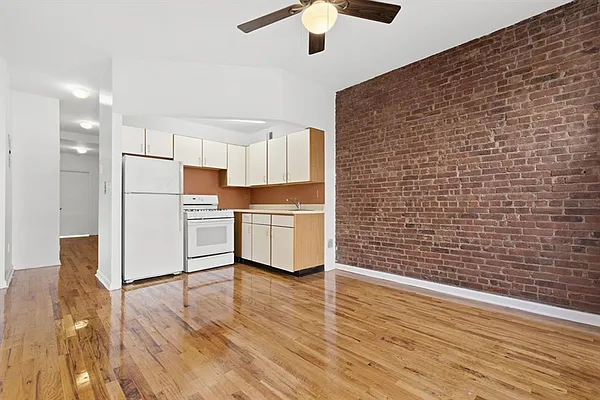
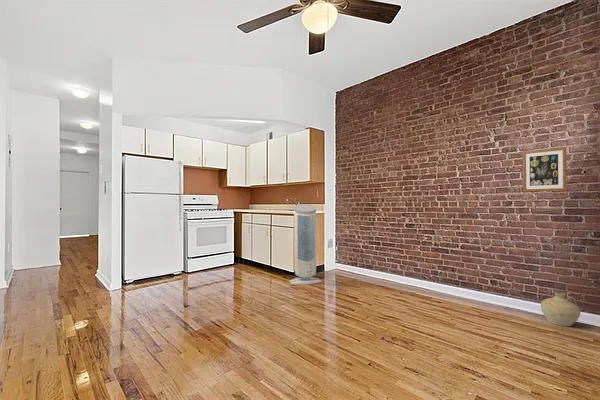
+ ceramic jug (559, 307)
+ air purifier (305, 243)
+ wall art (543, 170)
